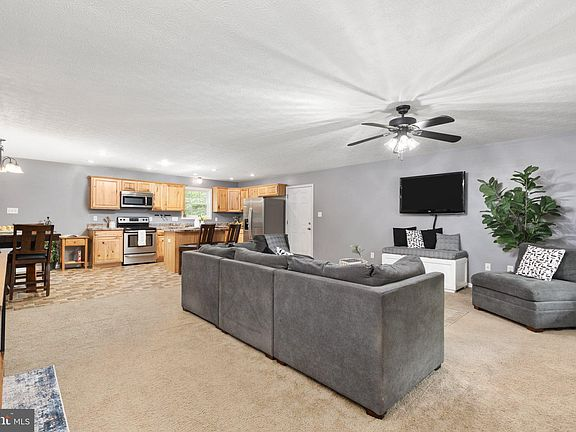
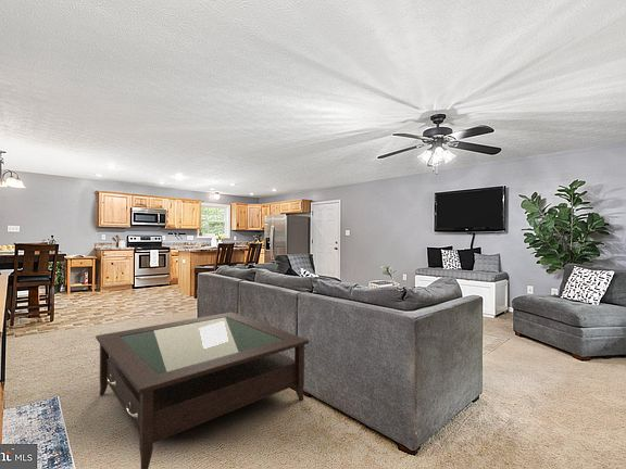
+ coffee table (200, 367)
